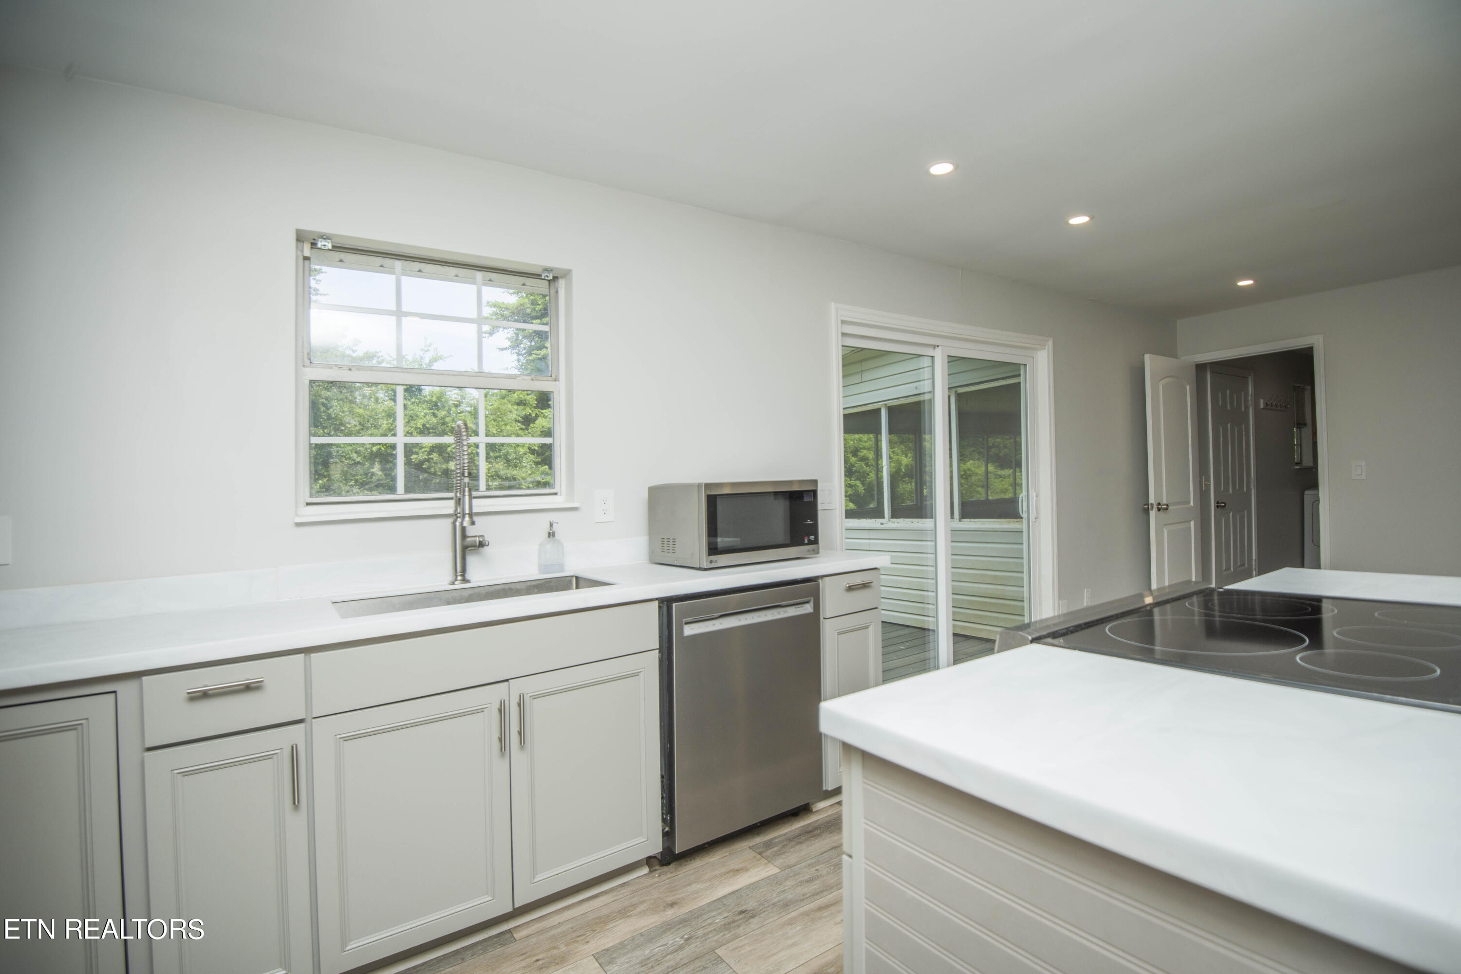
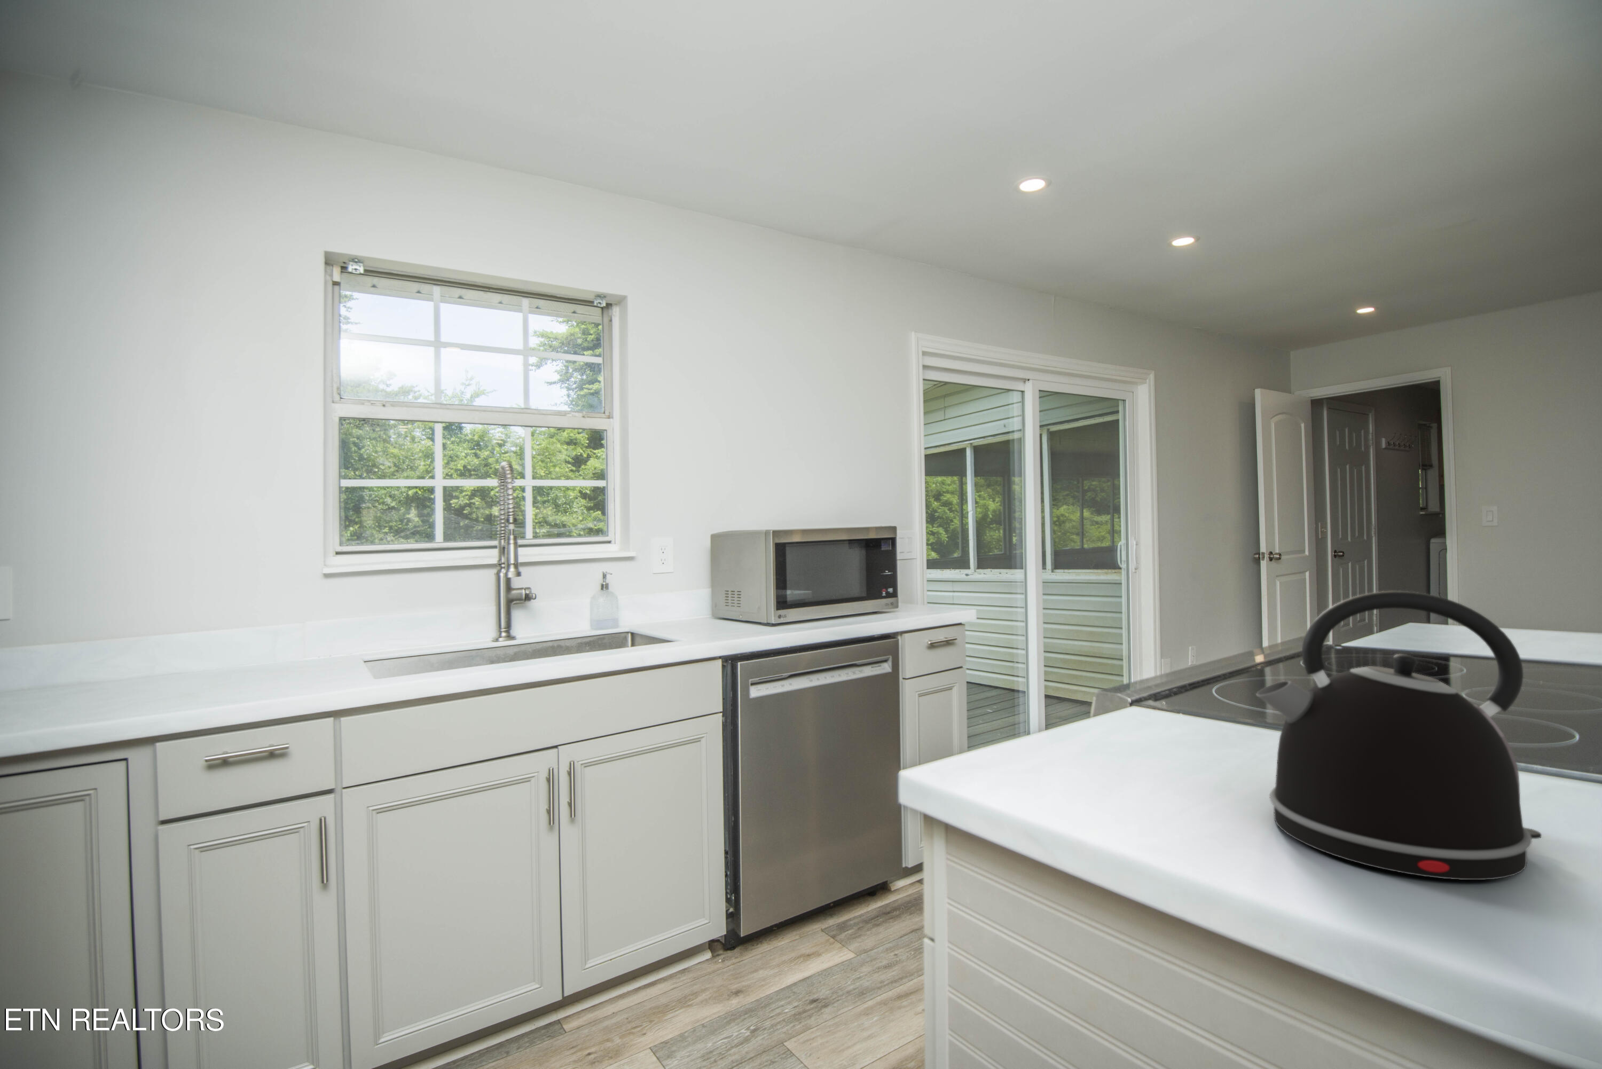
+ kettle (1390, 712)
